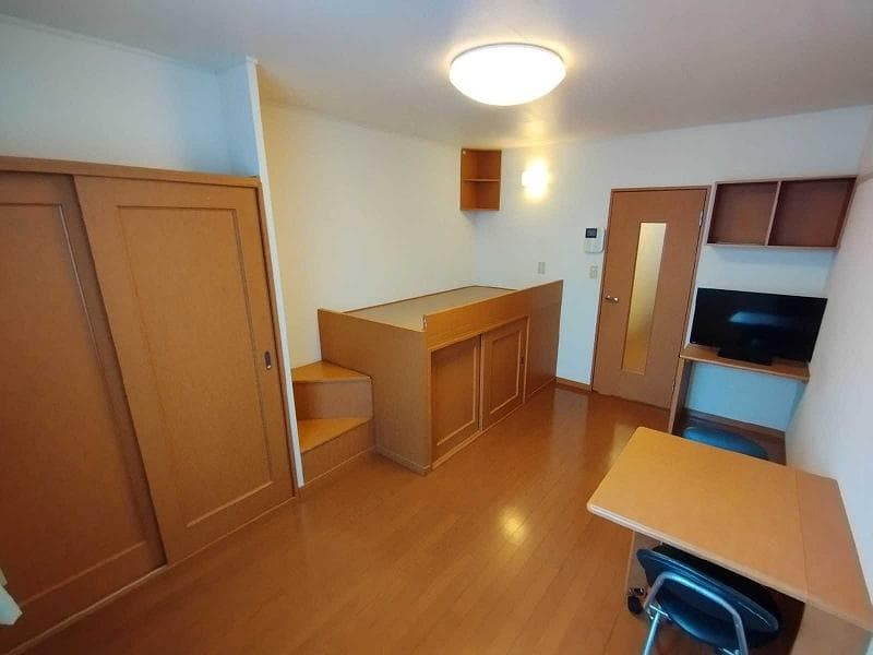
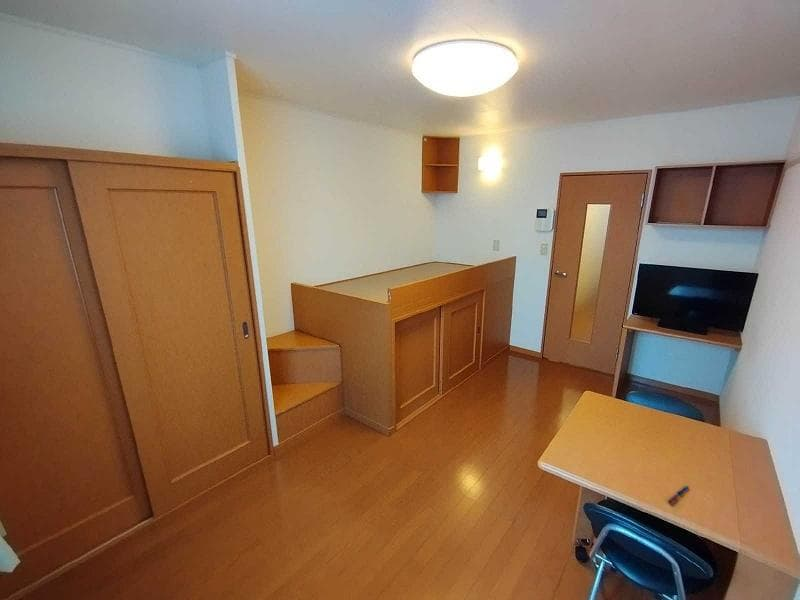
+ pen (678, 493)
